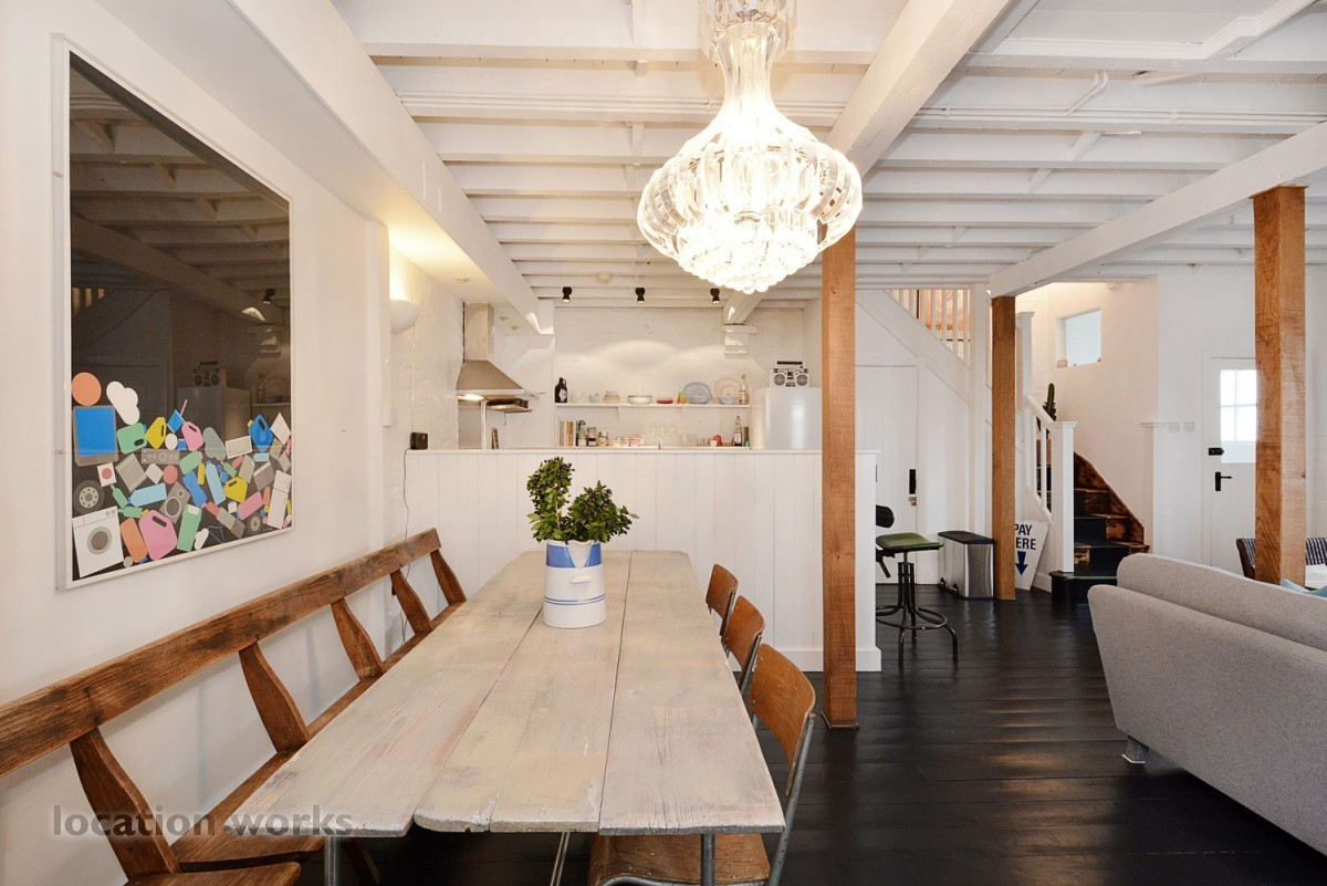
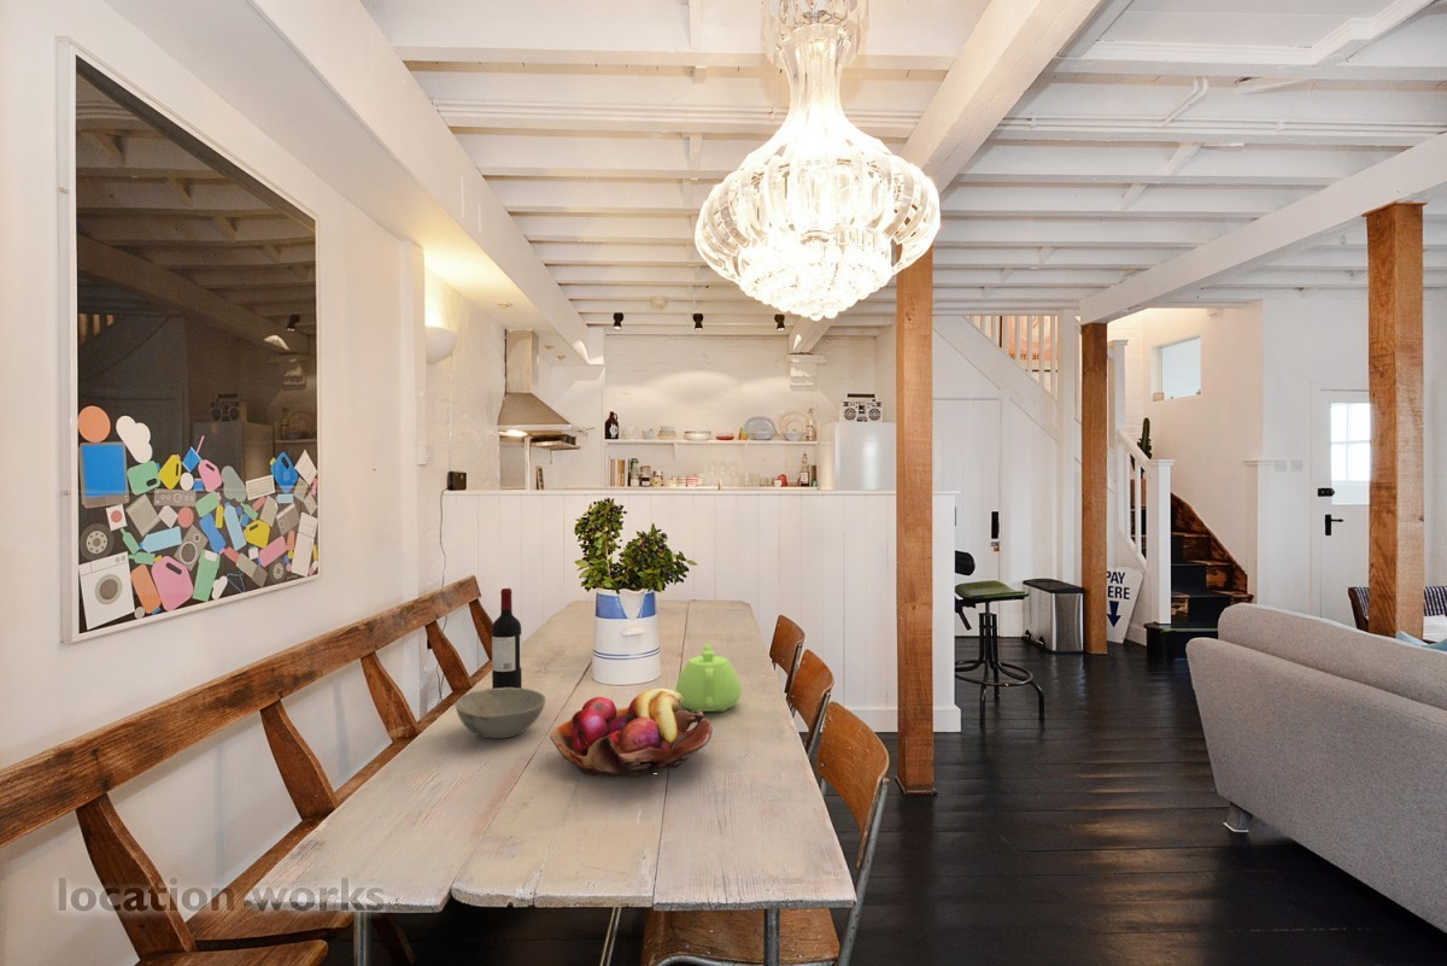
+ teapot (708, 678)
+ fruit basket (635, 727)
+ bowl (500, 715)
+ wine bottle (506, 640)
